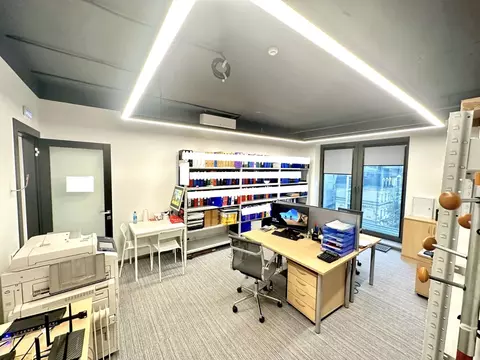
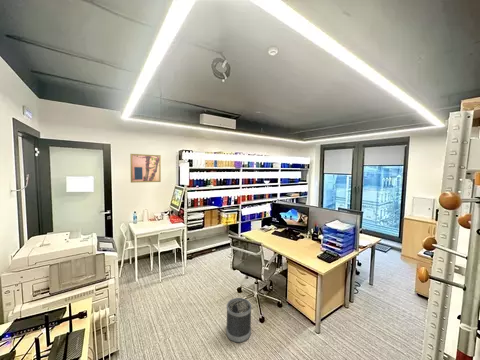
+ wastebasket (238, 318)
+ wall art (146, 168)
